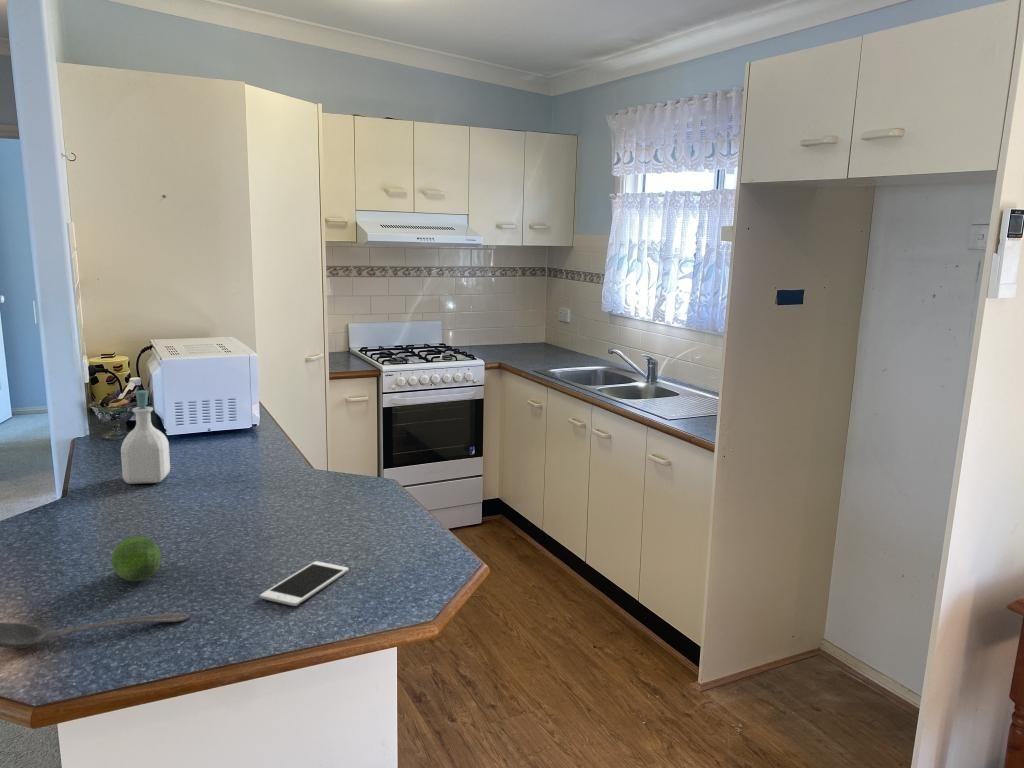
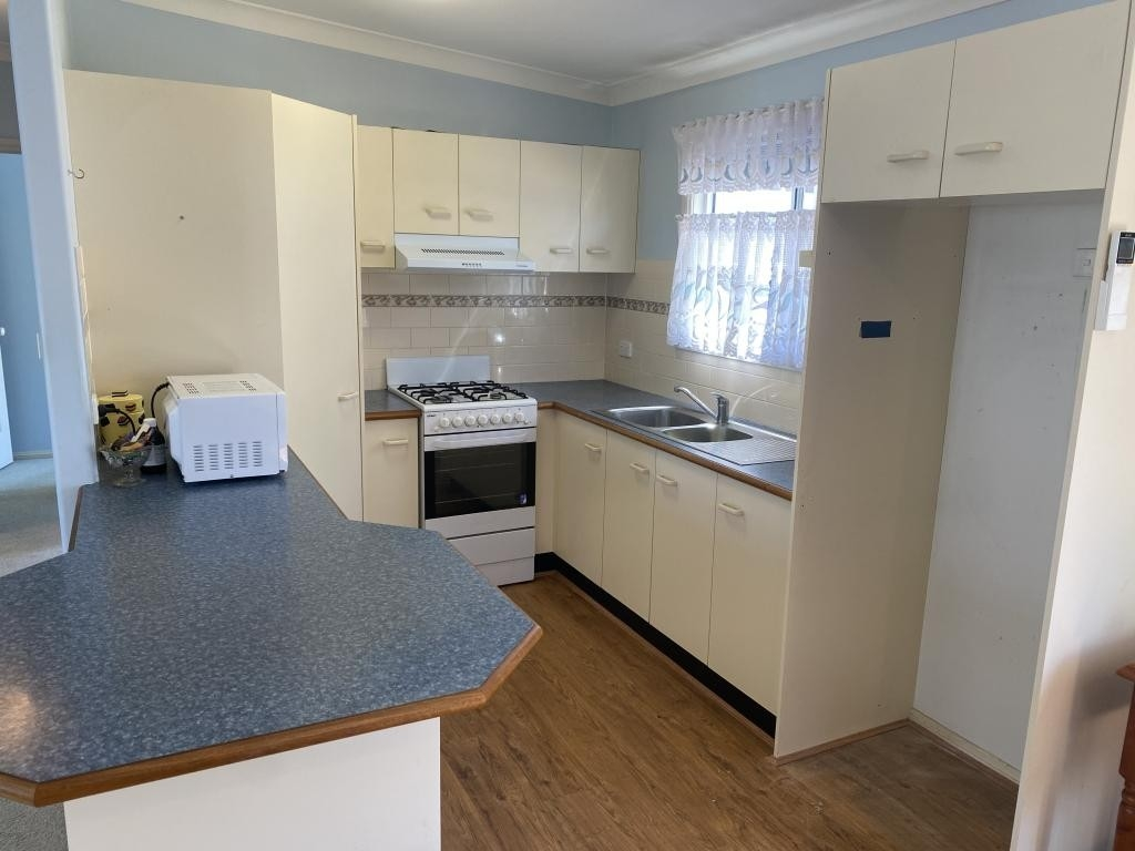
- stirrer (85, 625)
- soap bottle (144, 435)
- fruit (136, 556)
- cell phone (306, 582)
